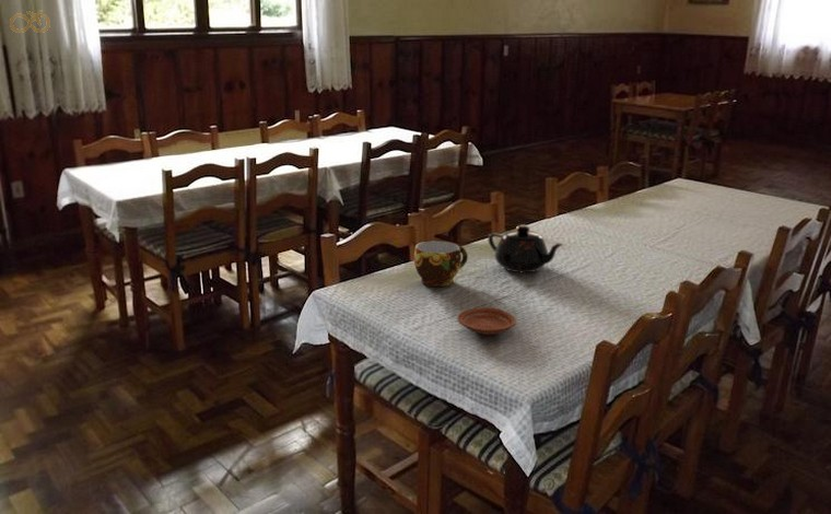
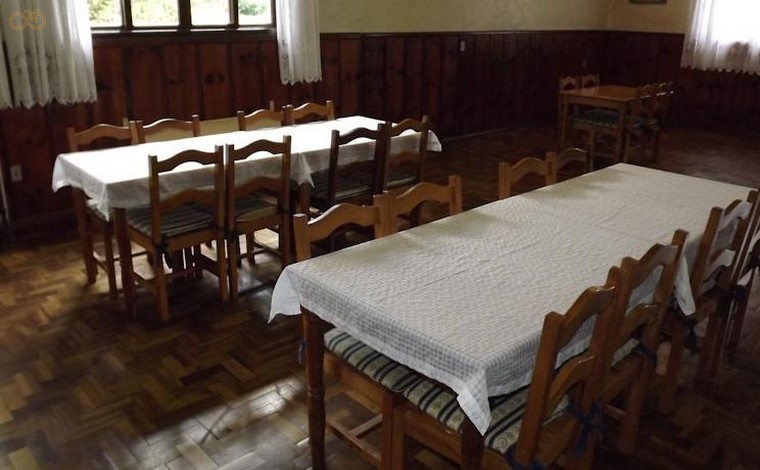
- cup (438, 264)
- plate (485, 324)
- teapot (524, 247)
